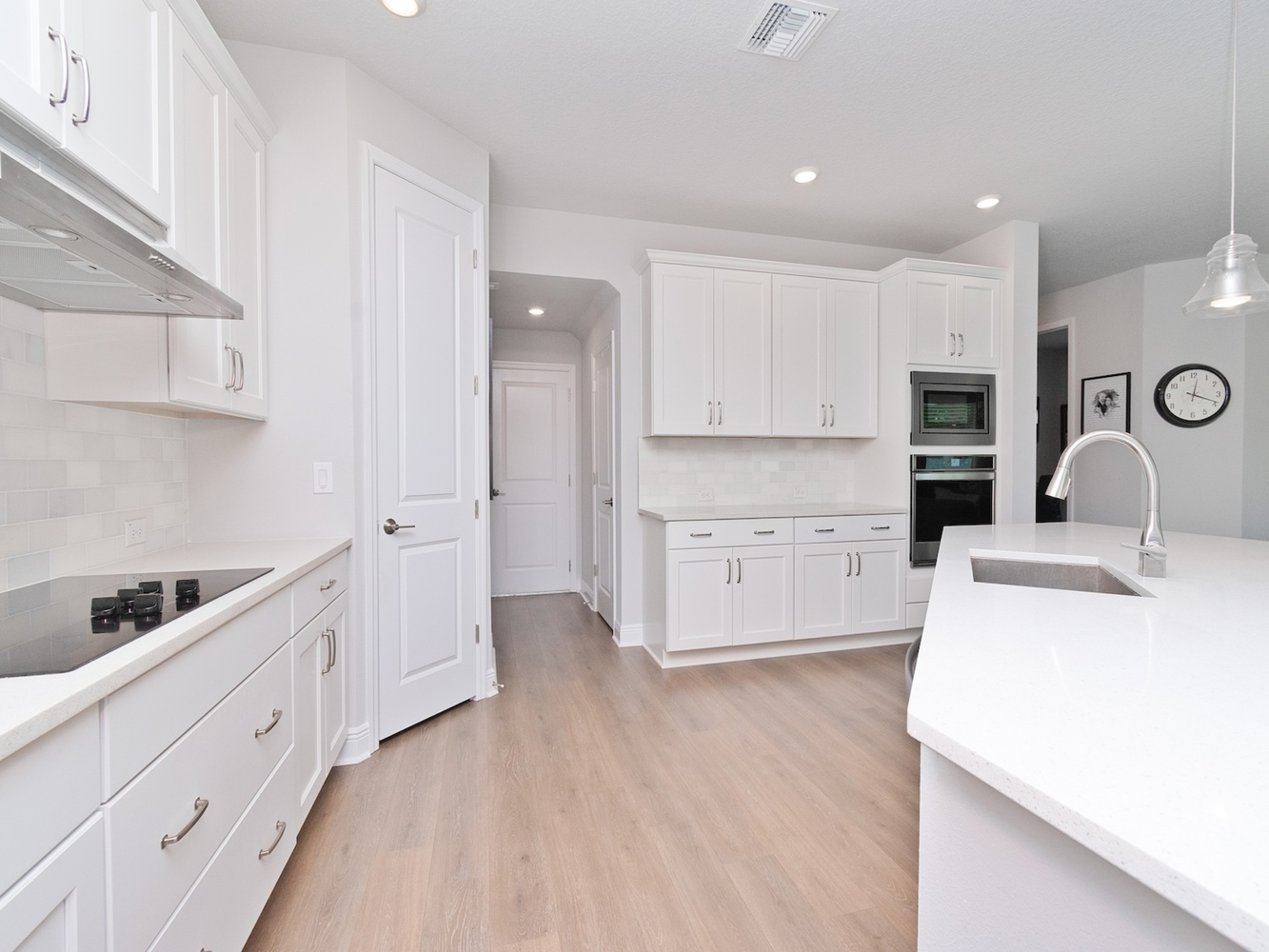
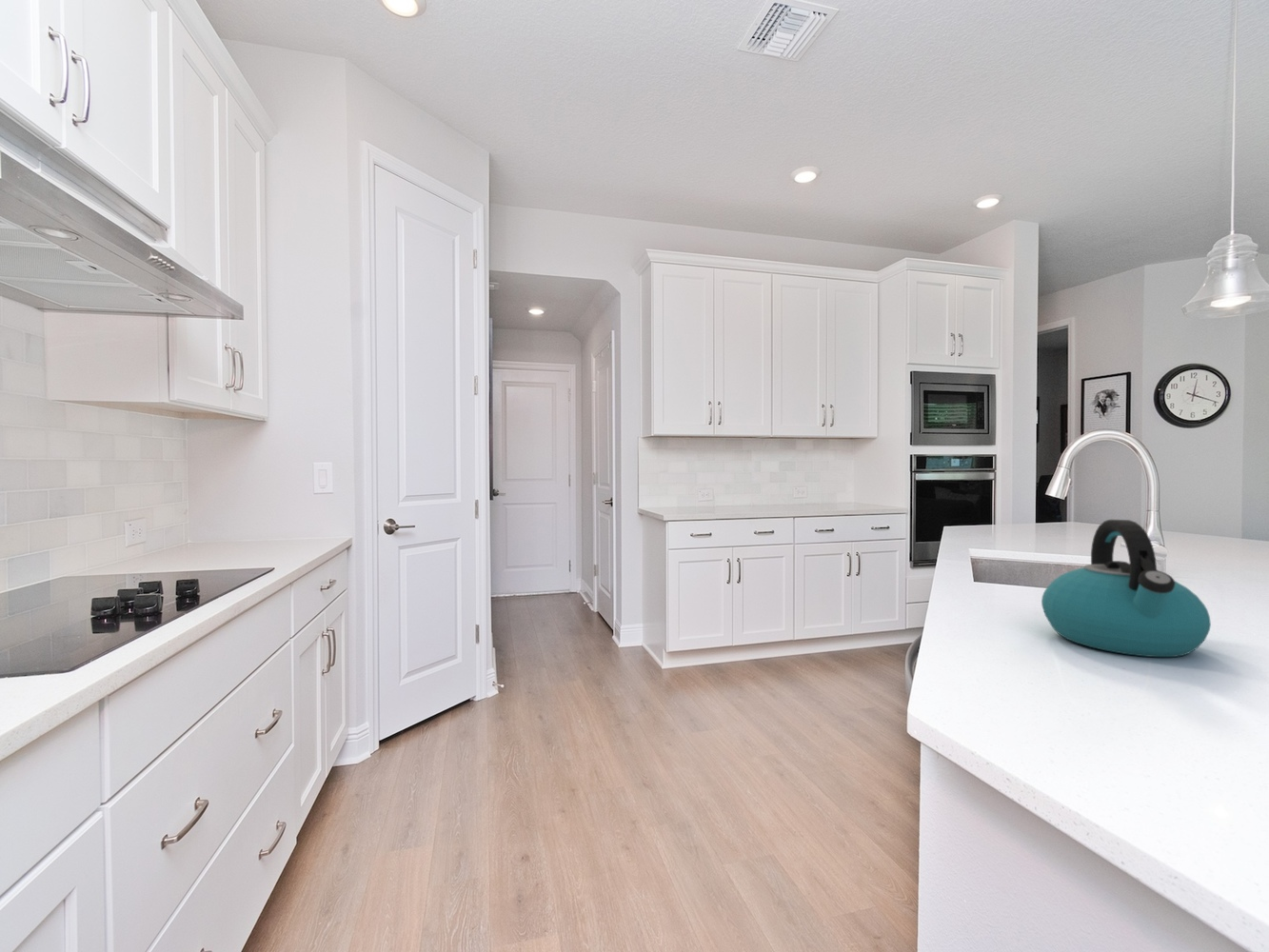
+ kettle (1124, 582)
